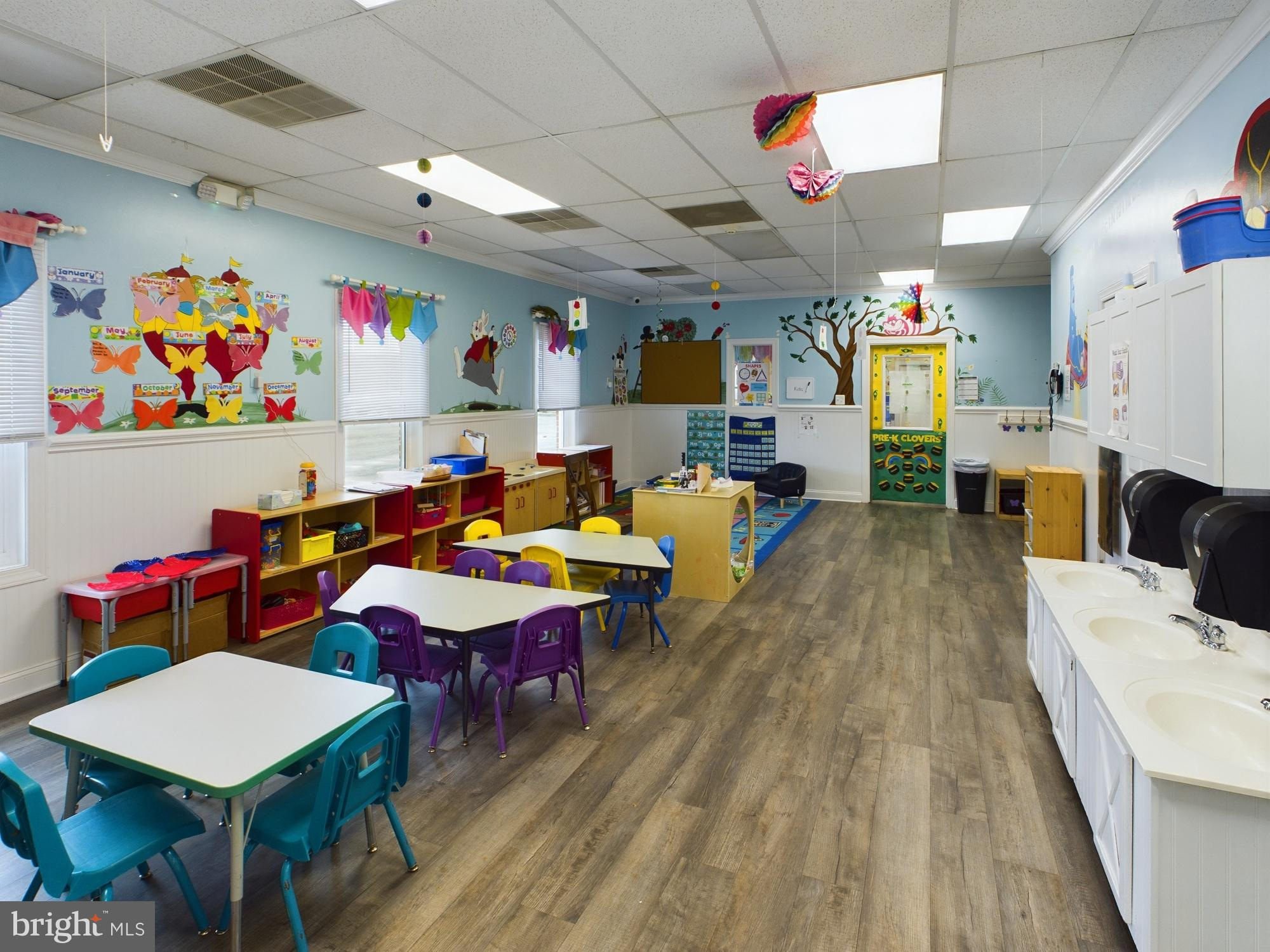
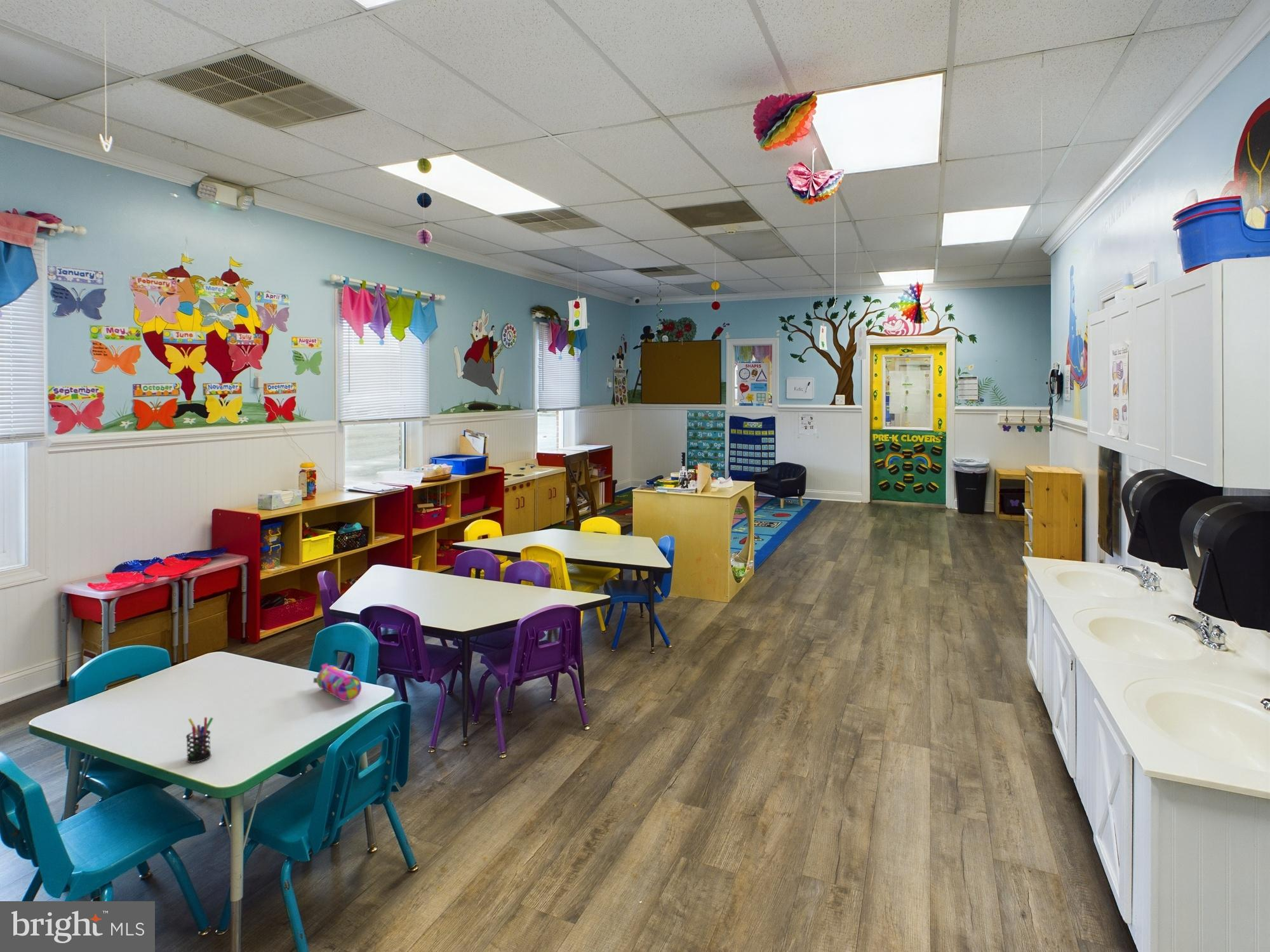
+ pencil case (338, 682)
+ pen holder (201, 736)
